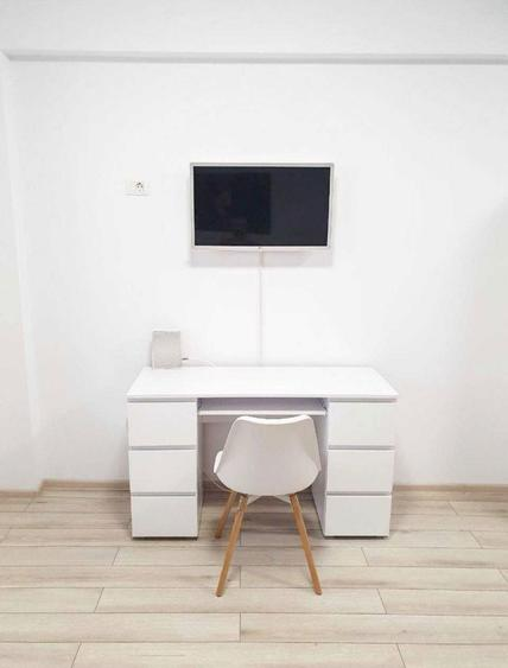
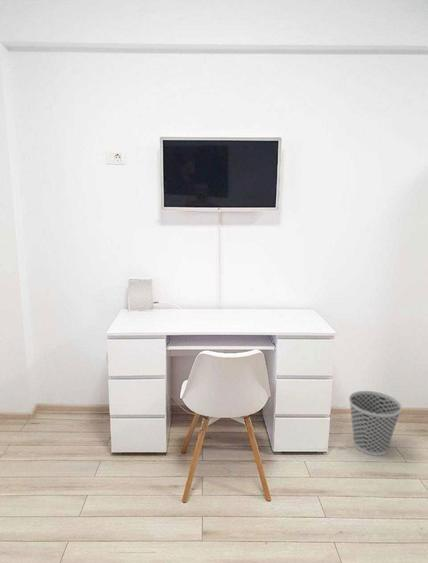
+ wastebasket (372, 424)
